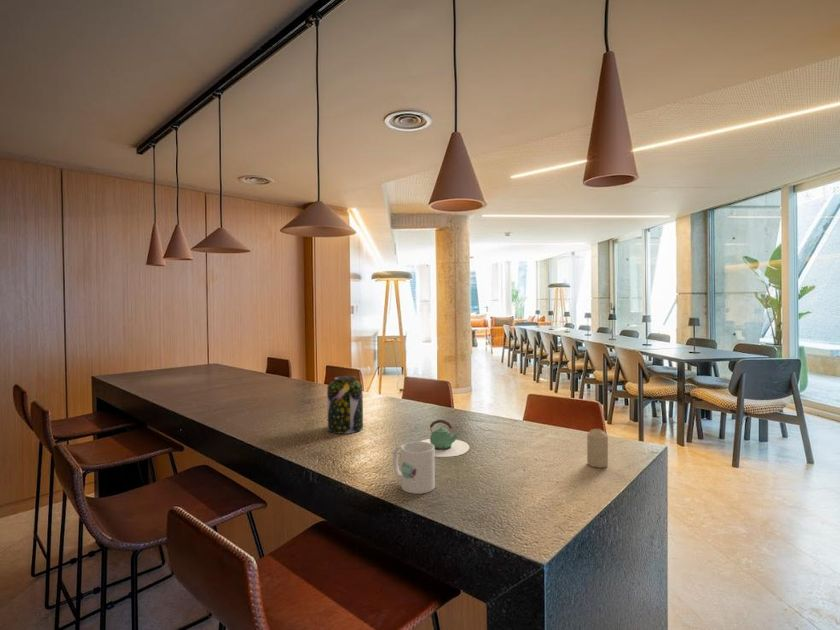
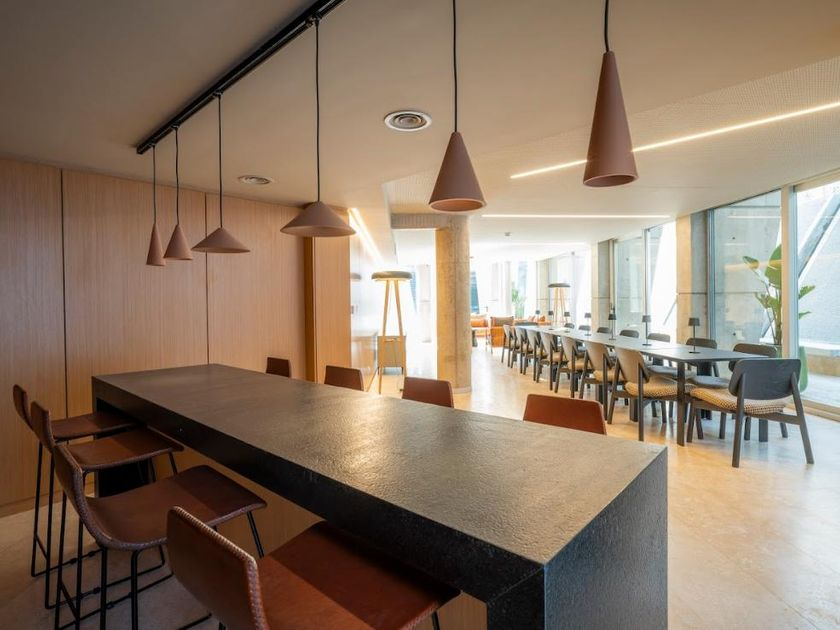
- mug (412, 464)
- teapot (441, 433)
- jar (345, 403)
- candle (597, 447)
